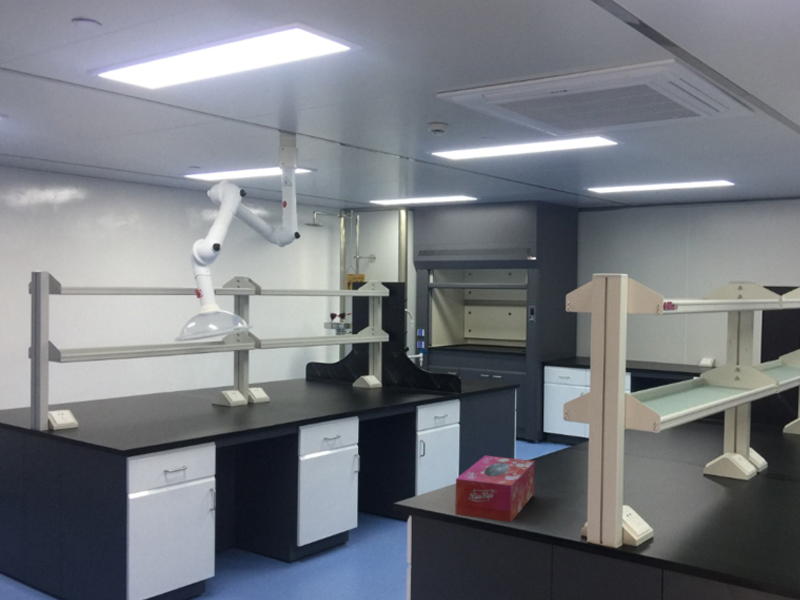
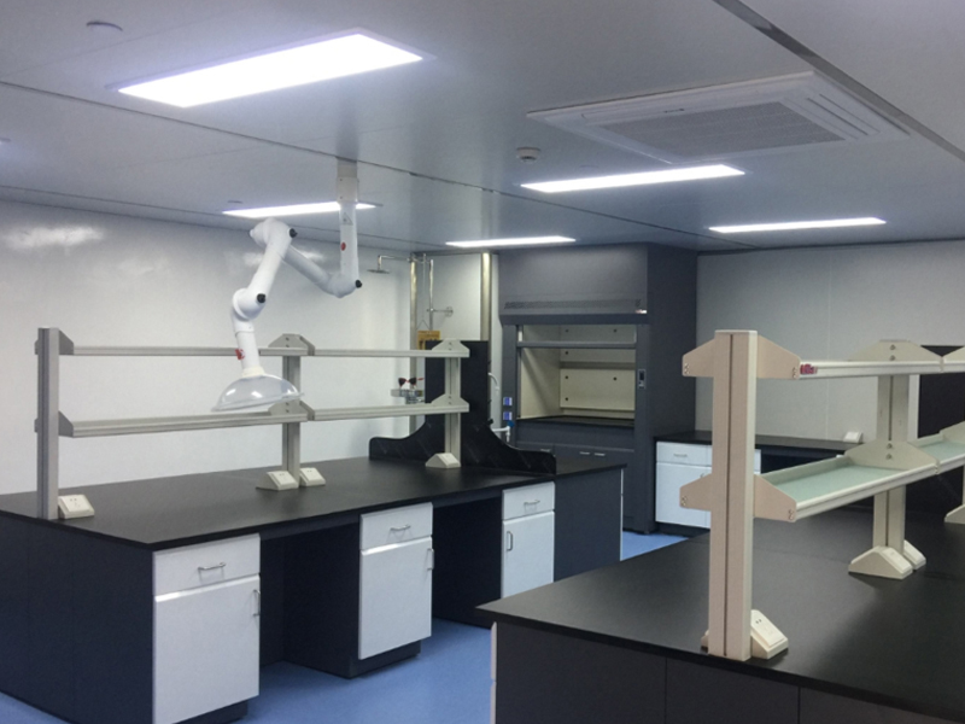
- tissue box (496, 486)
